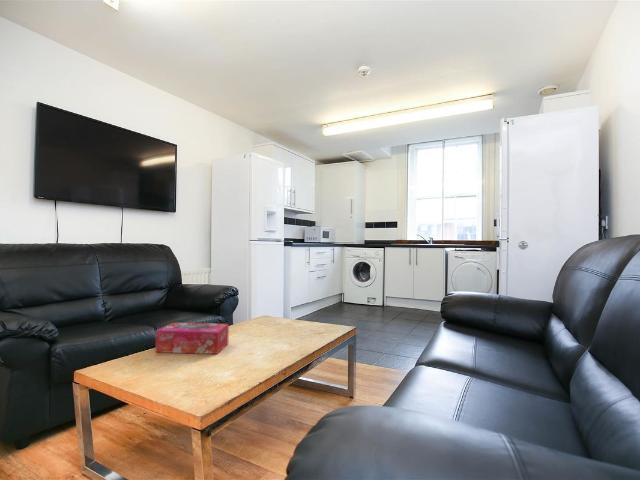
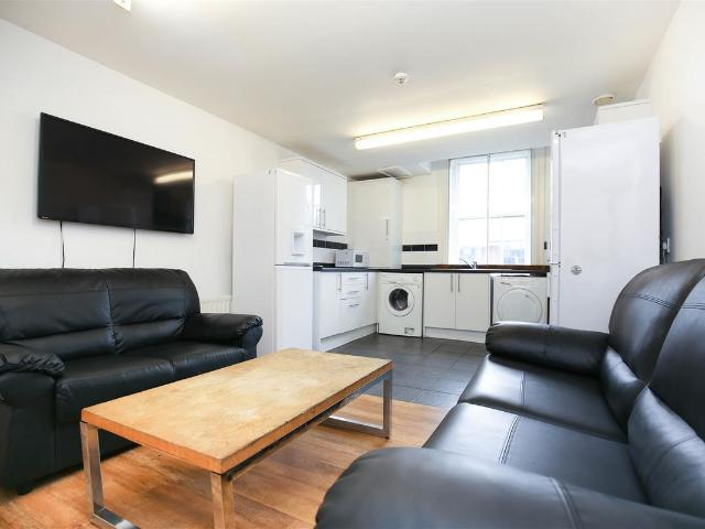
- tissue box (193, 337)
